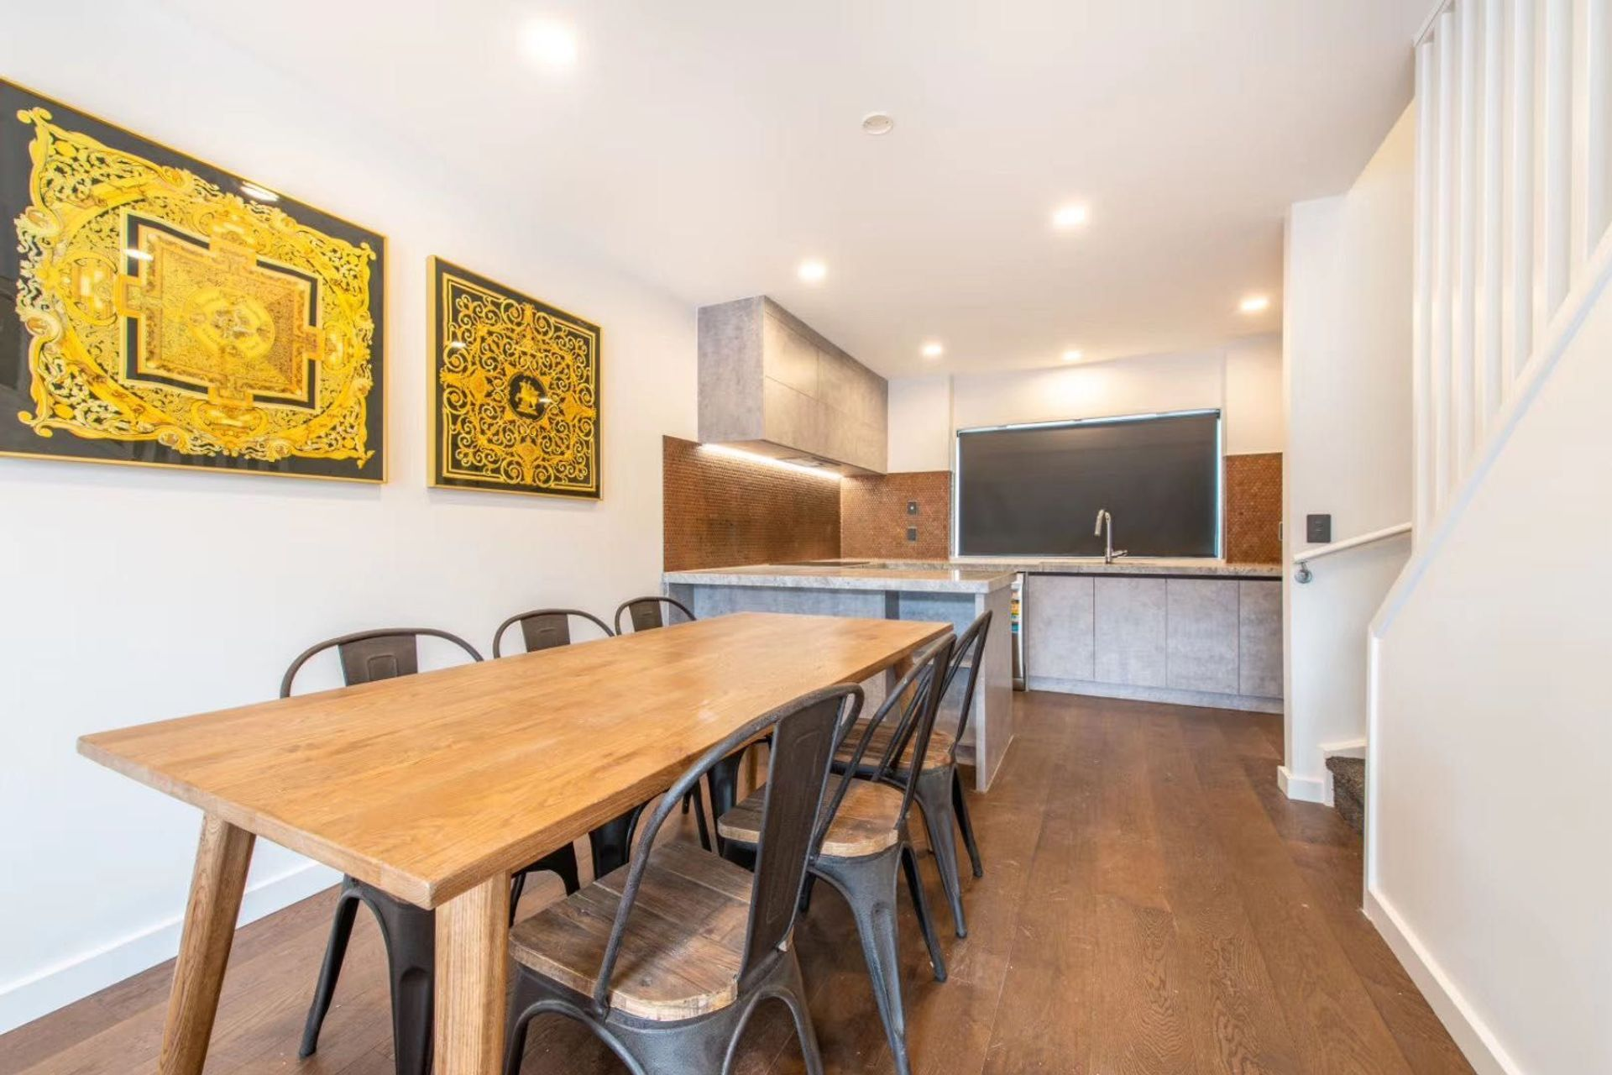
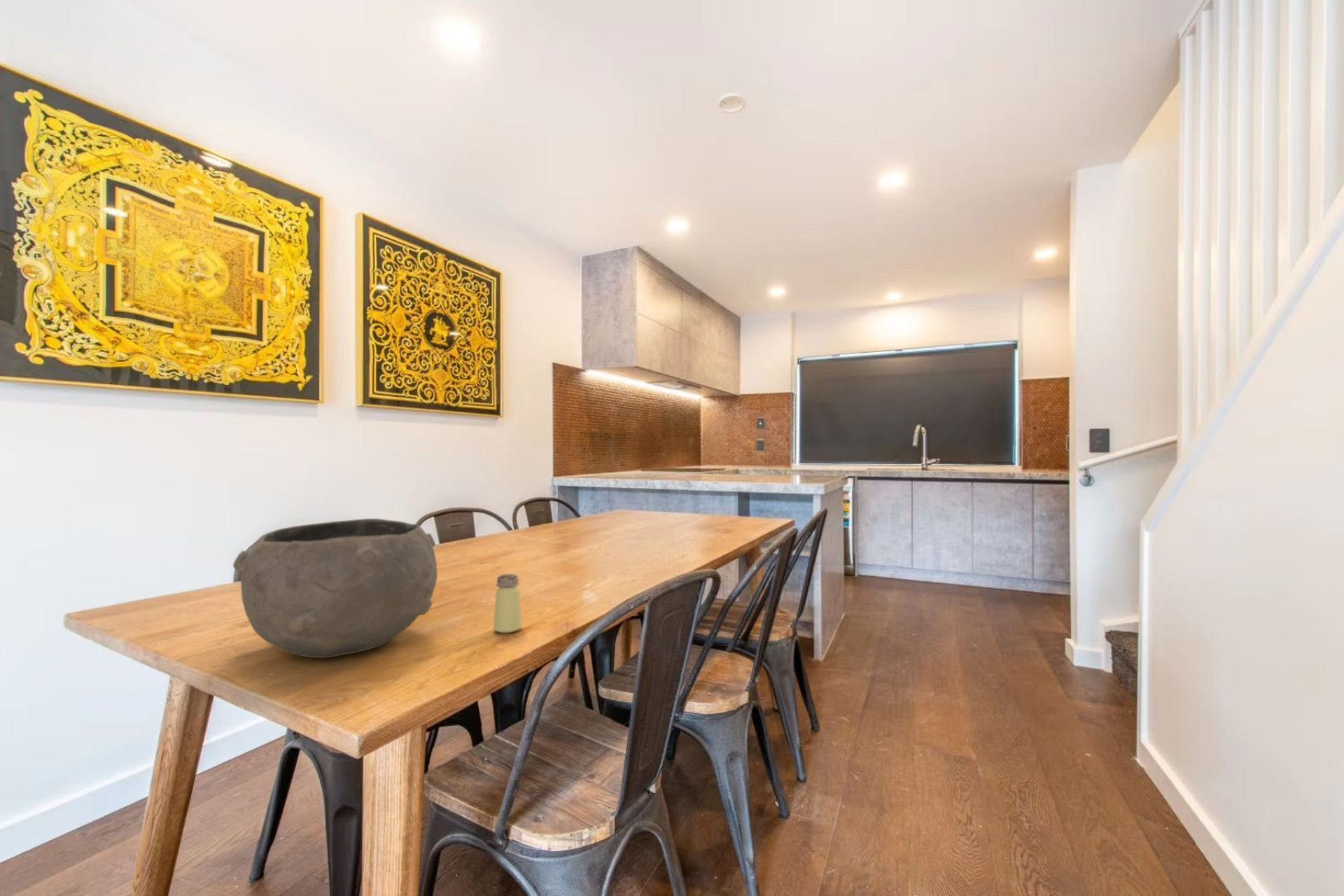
+ bowl (346, 586)
+ saltshaker (507, 601)
